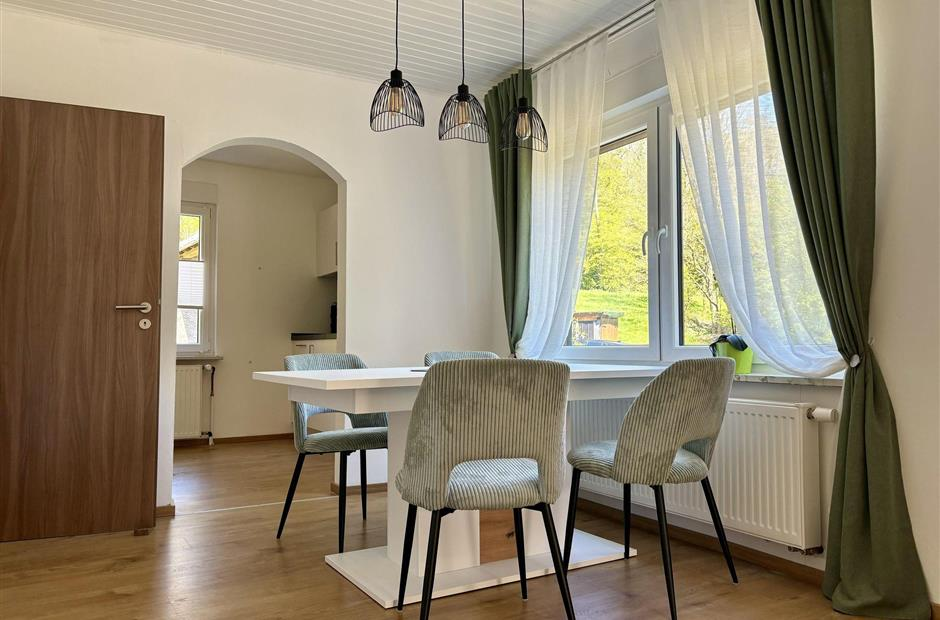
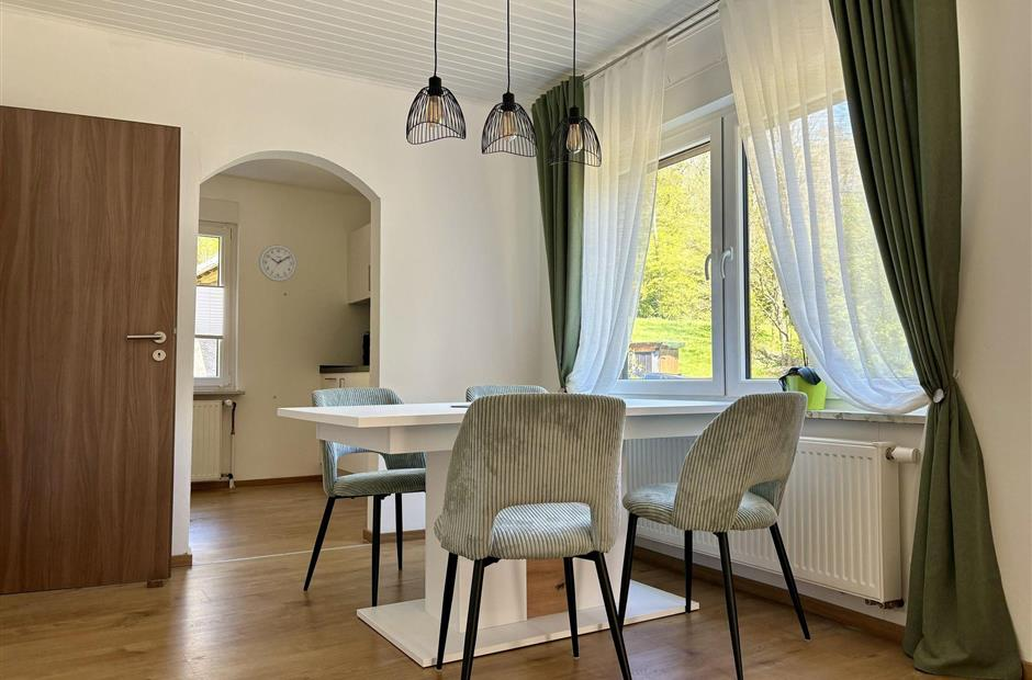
+ wall clock (278, 262)
